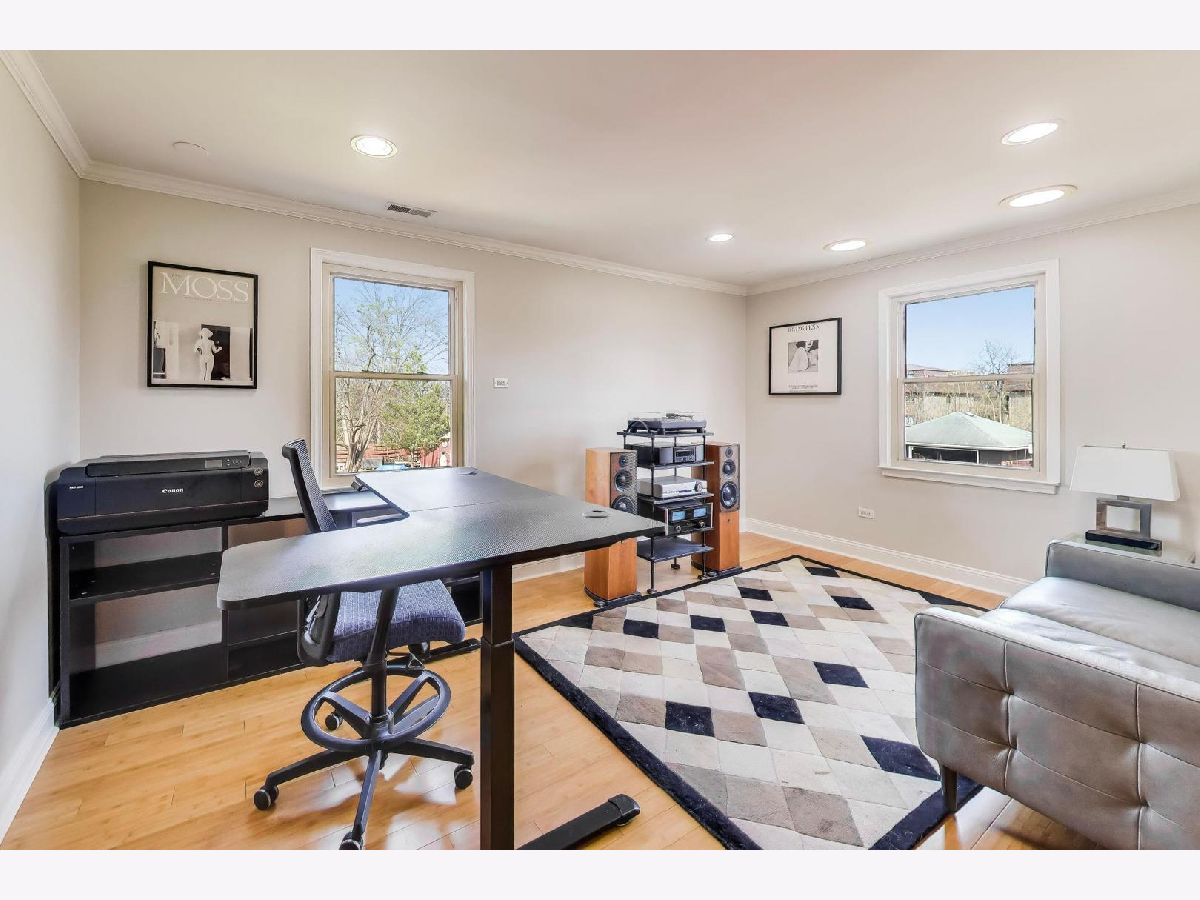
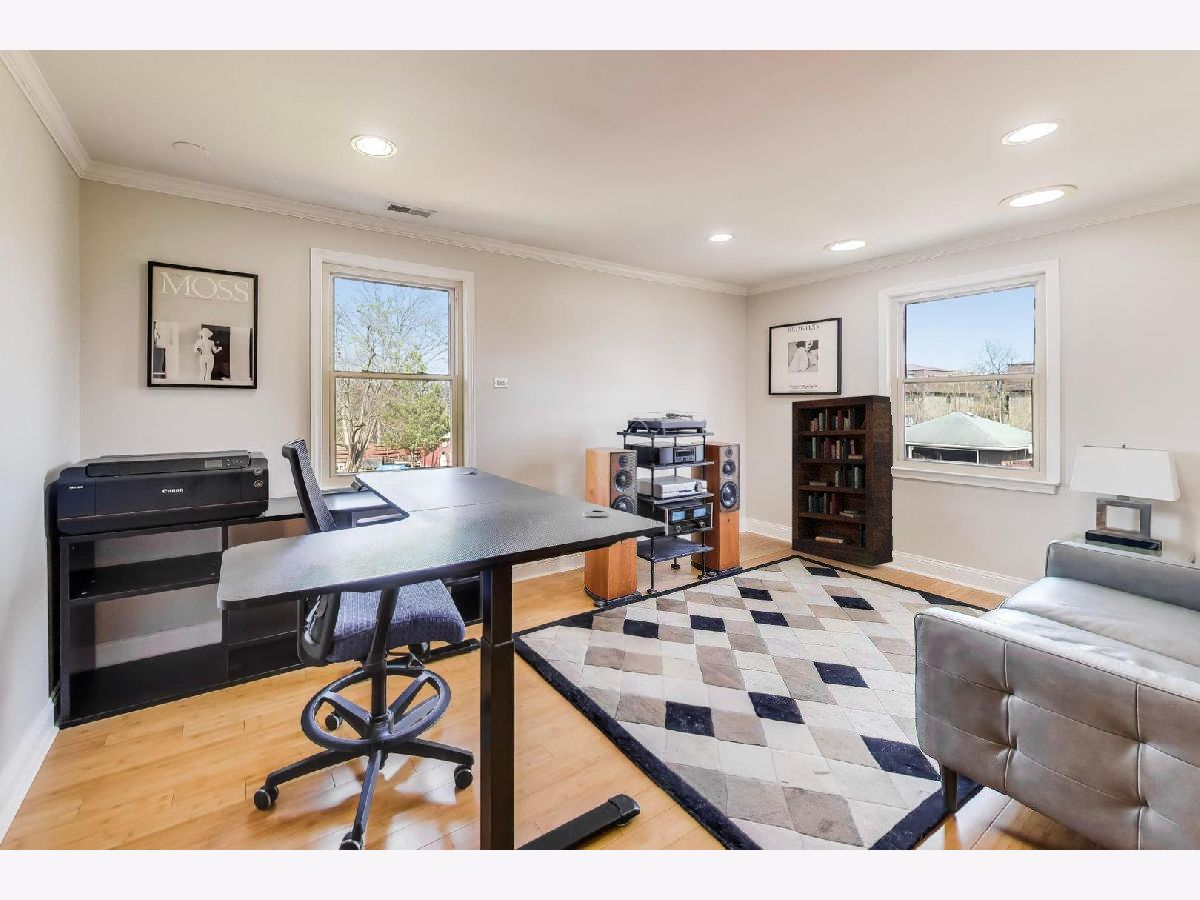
+ bookcase (840, 477)
